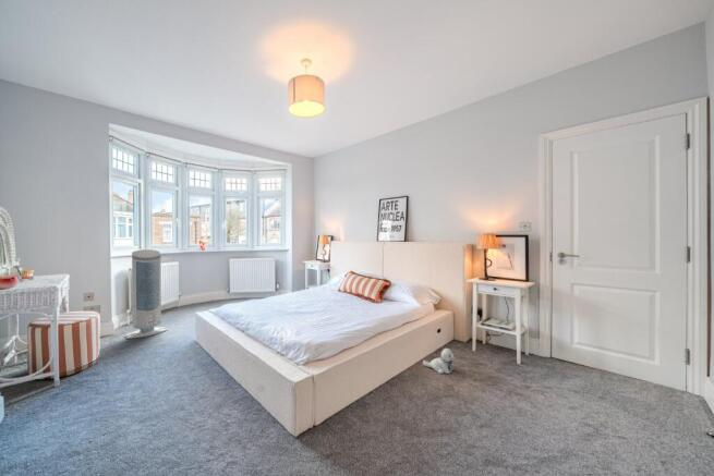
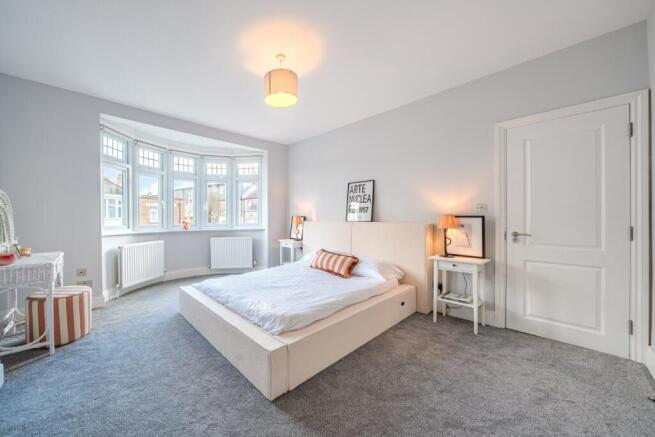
- plush toy (439, 357)
- air purifier (146, 291)
